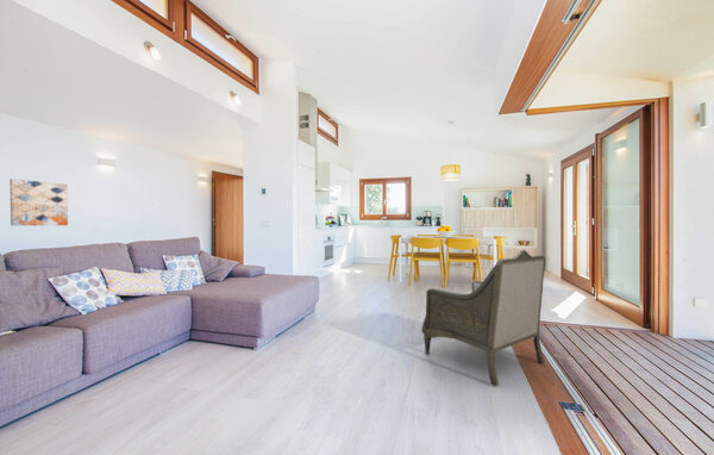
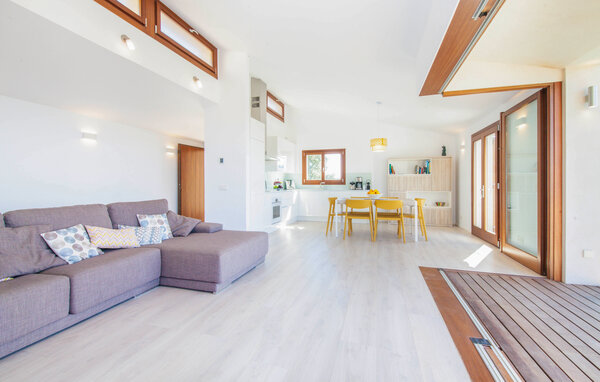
- wall art (40, 202)
- armchair (482, 301)
